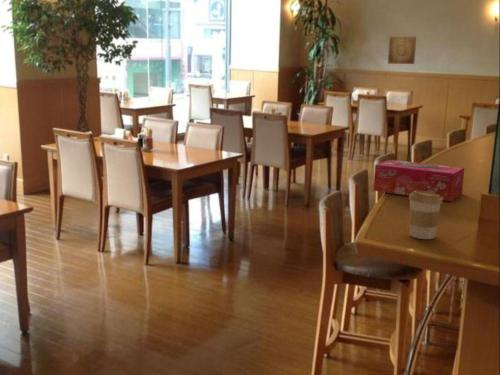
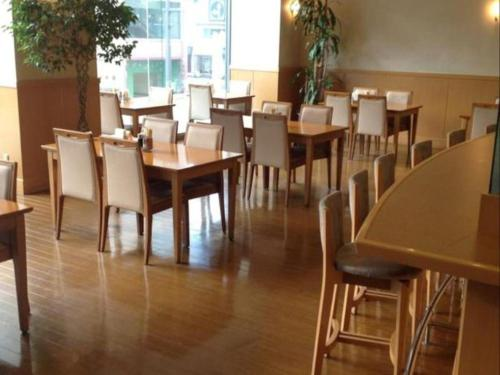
- coffee cup (424, 213)
- wall art (401, 50)
- tissue box (418, 179)
